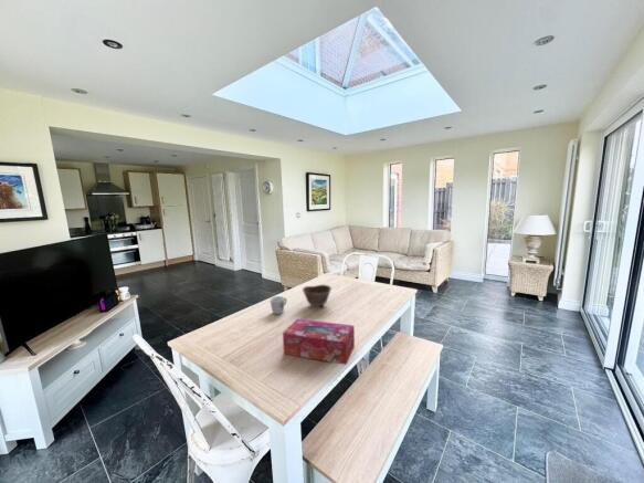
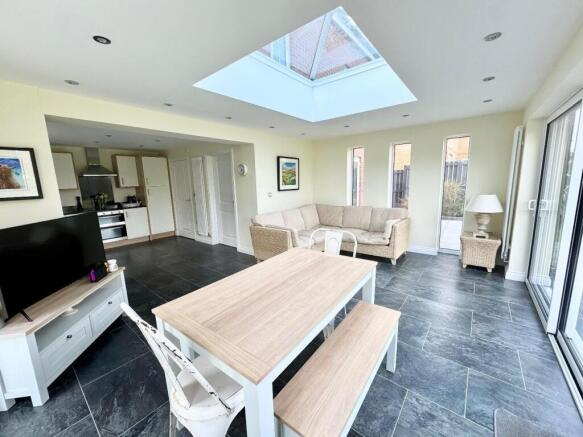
- tissue box (319, 339)
- mug (279, 304)
- bowl (317, 297)
